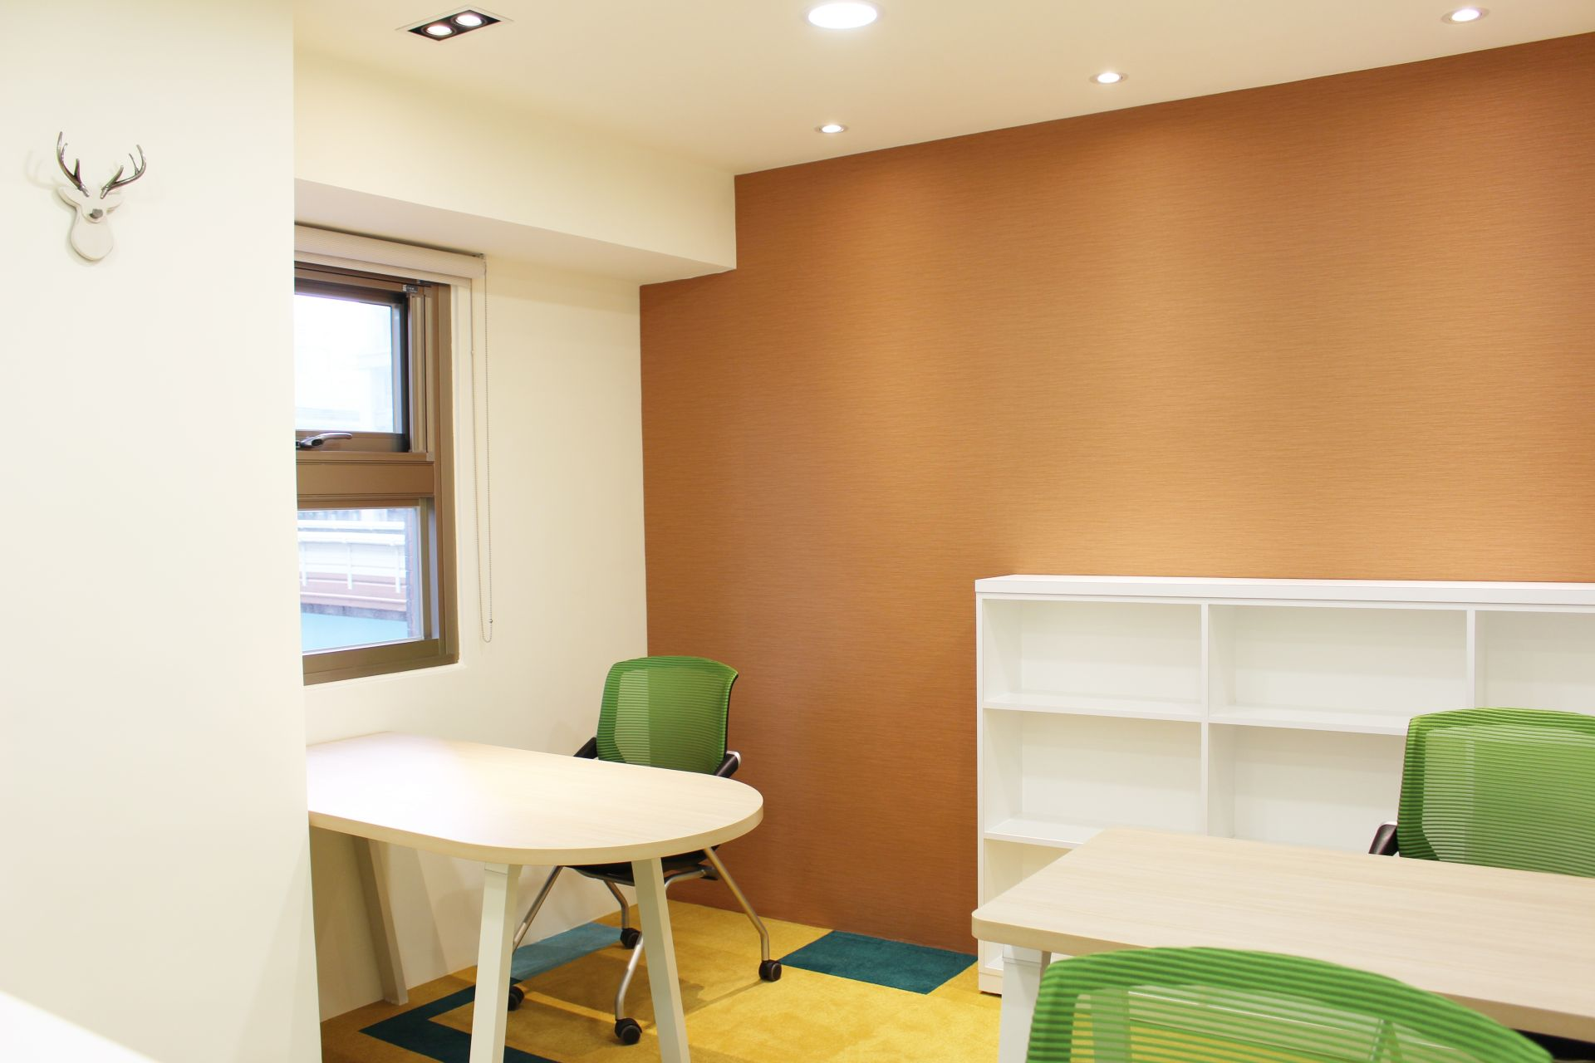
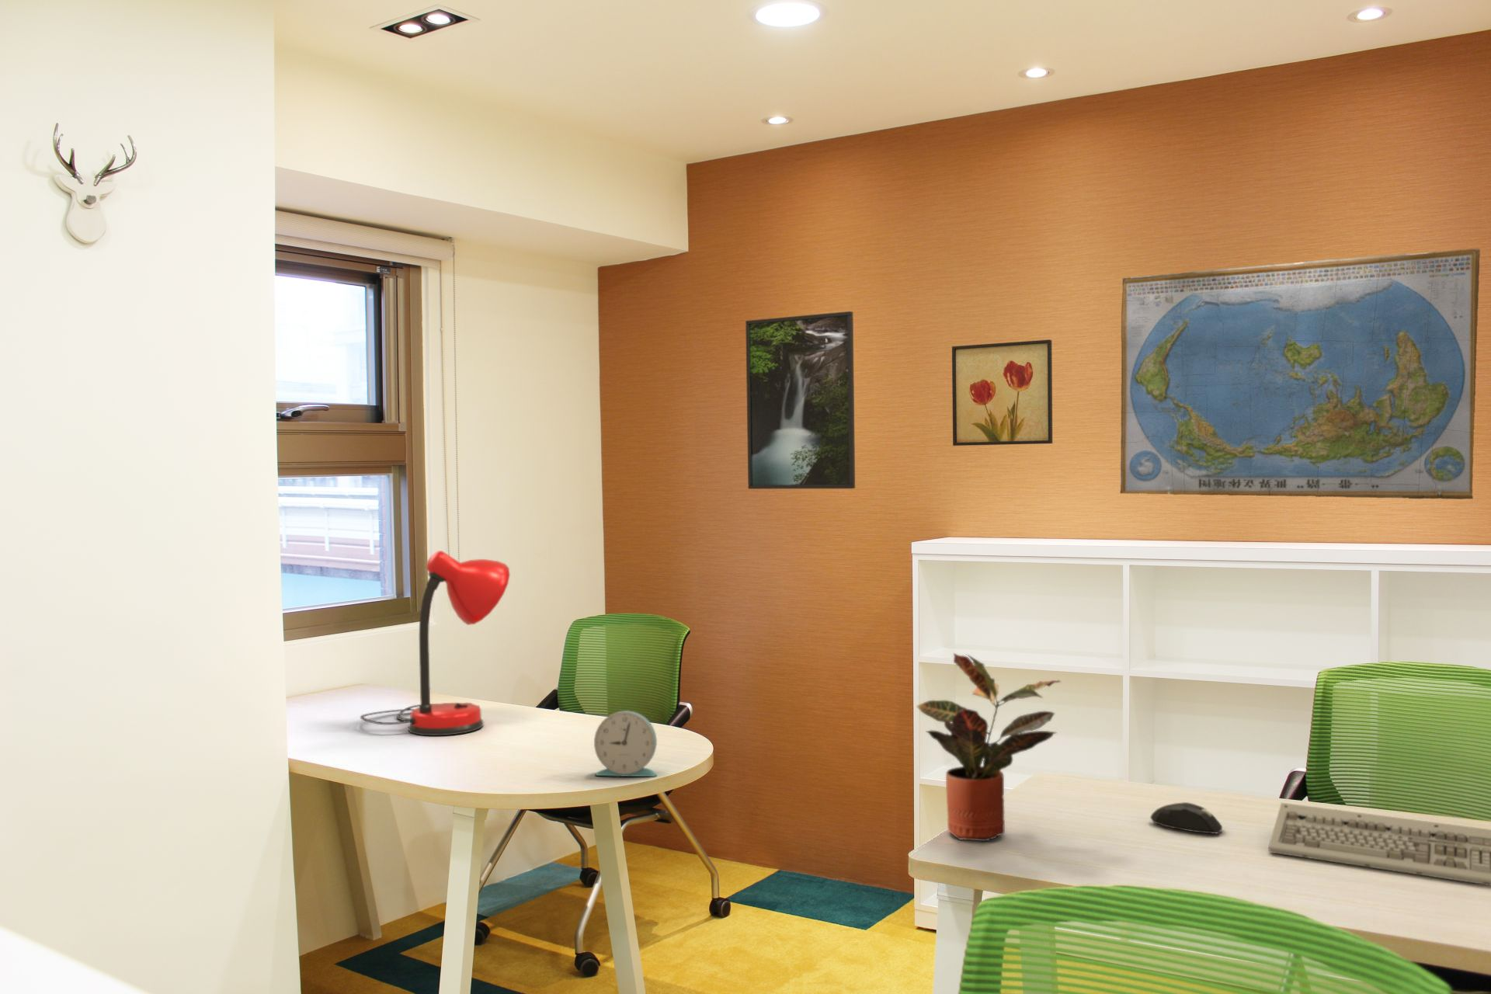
+ wall art (1002, 394)
+ world map (1287, 381)
+ keyboard (1394, 843)
+ alarm clock (627, 741)
+ mouse (1185, 815)
+ potted plant (990, 738)
+ desk lamp (428, 635)
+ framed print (799, 403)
